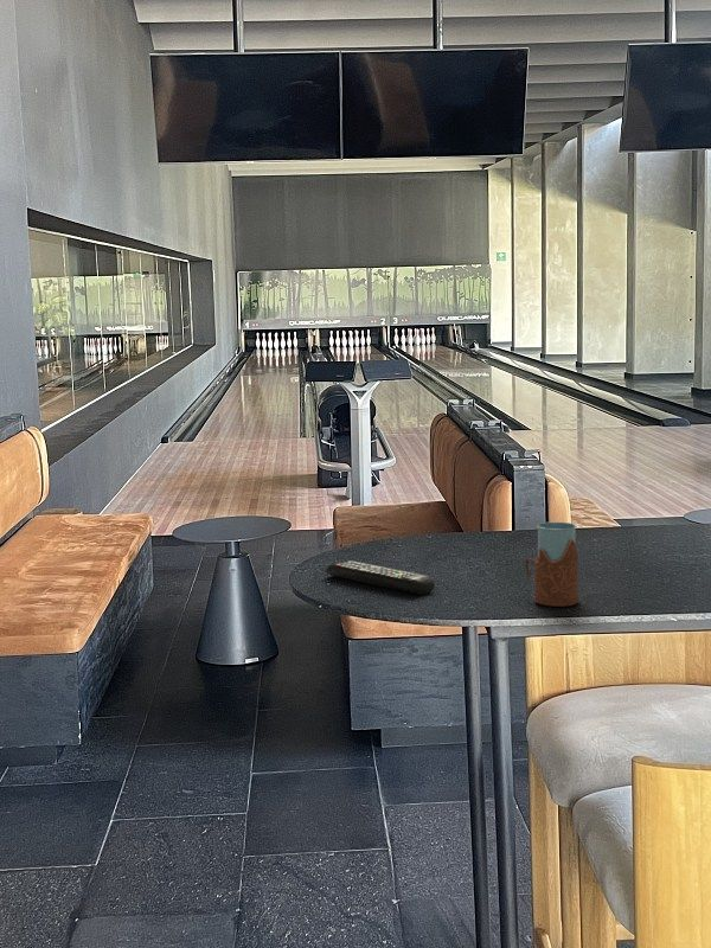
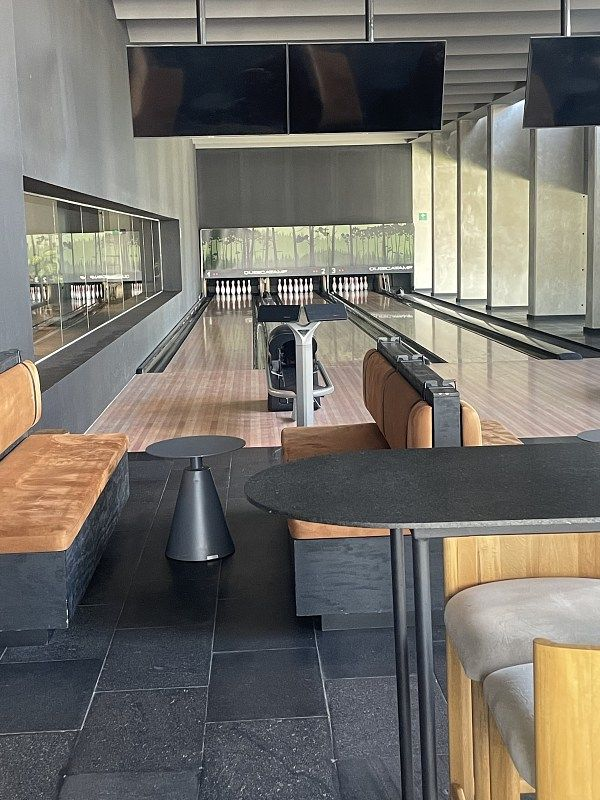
- drinking glass (549, 562)
- remote control (378, 576)
